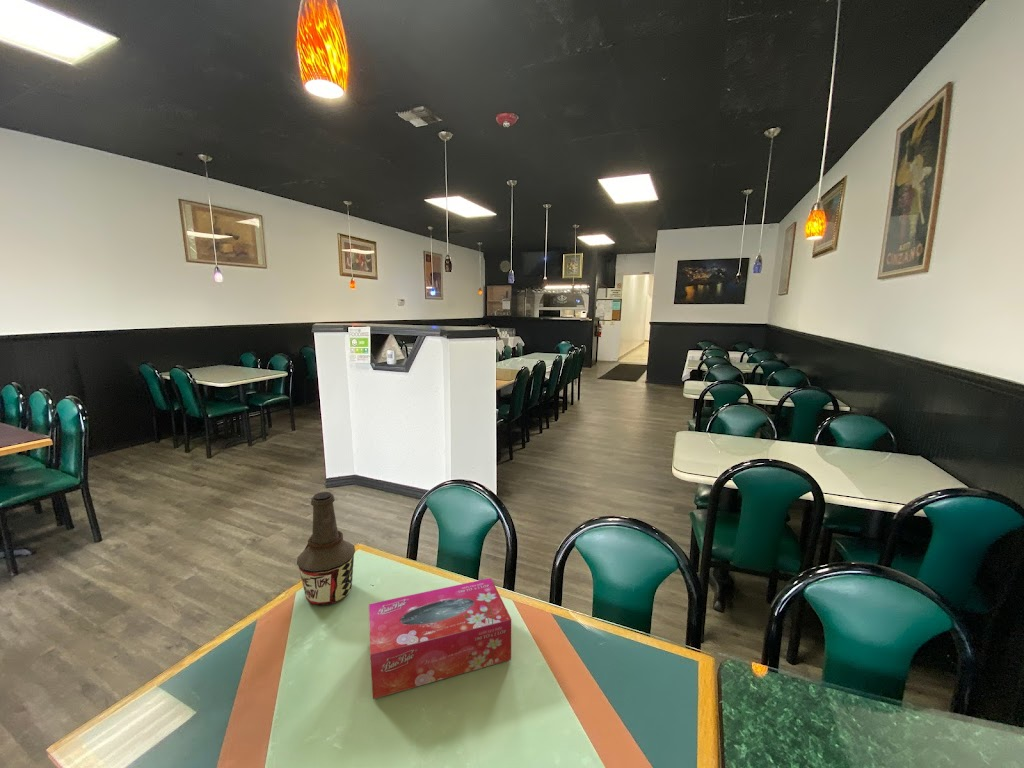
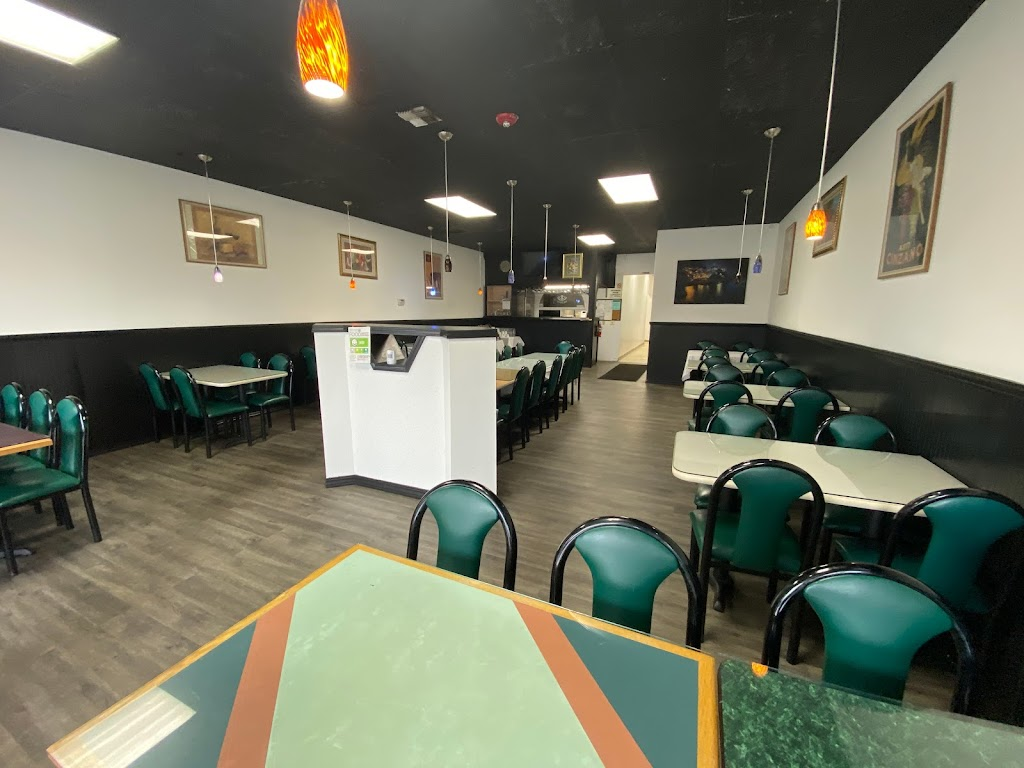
- bottle (323, 544)
- tissue box (438, 631)
